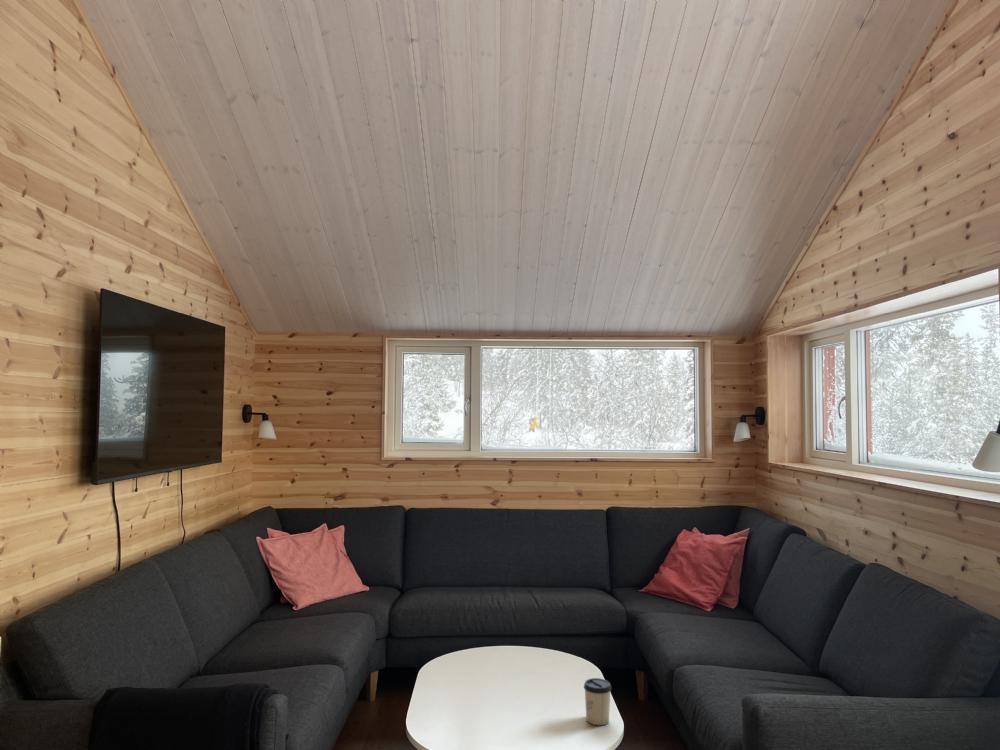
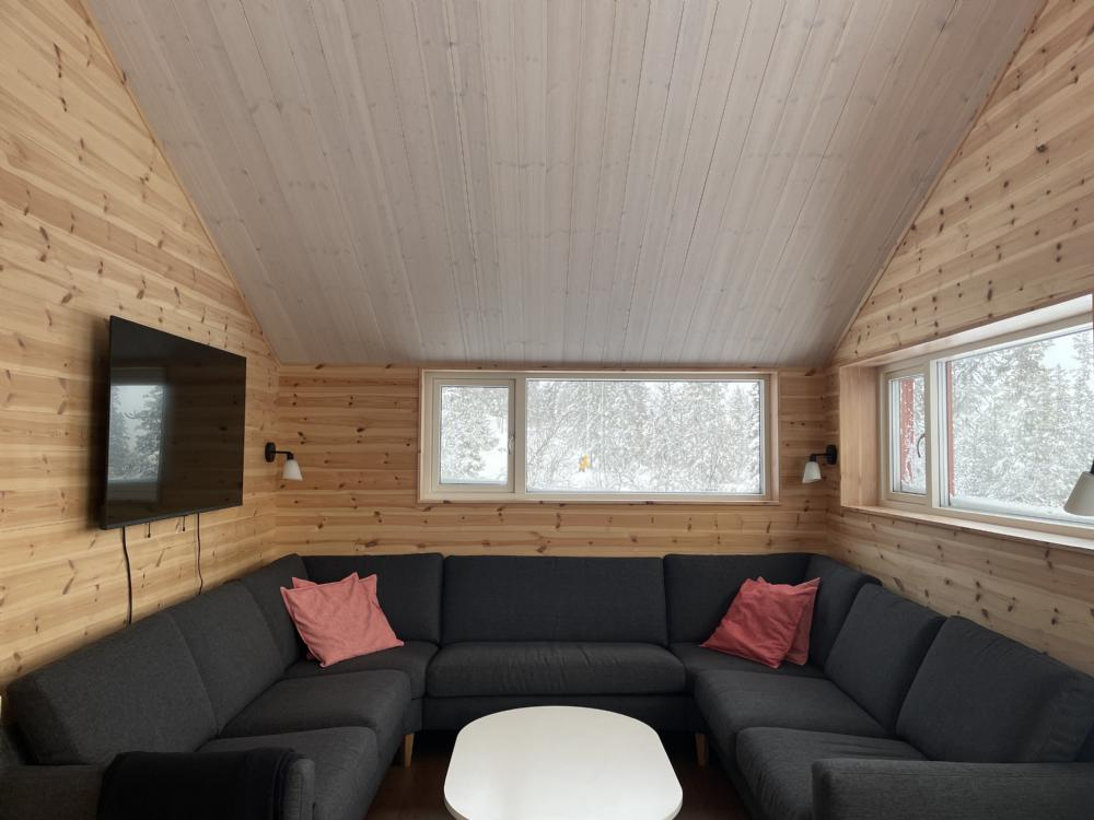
- cup (597, 701)
